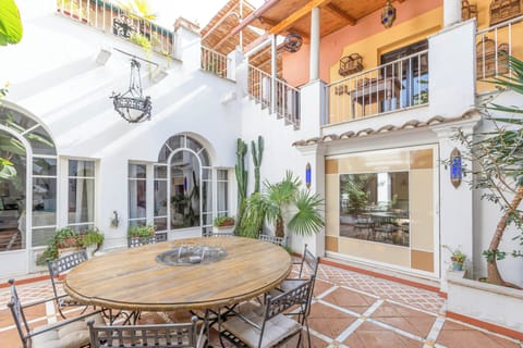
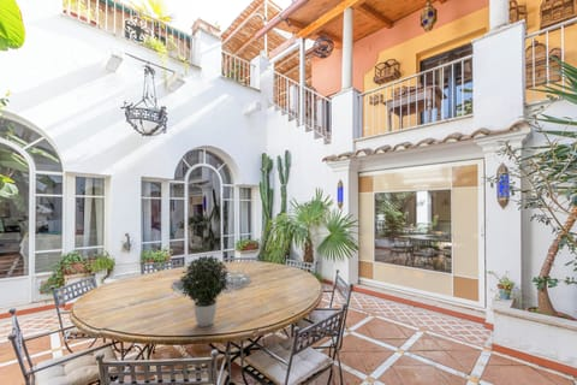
+ potted plant (206, 289)
